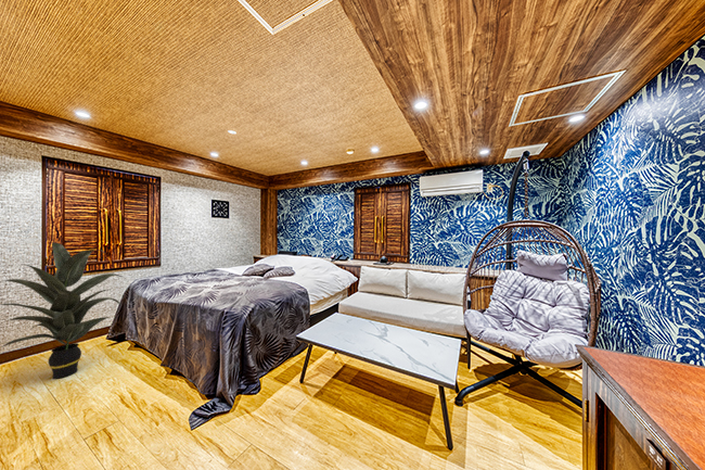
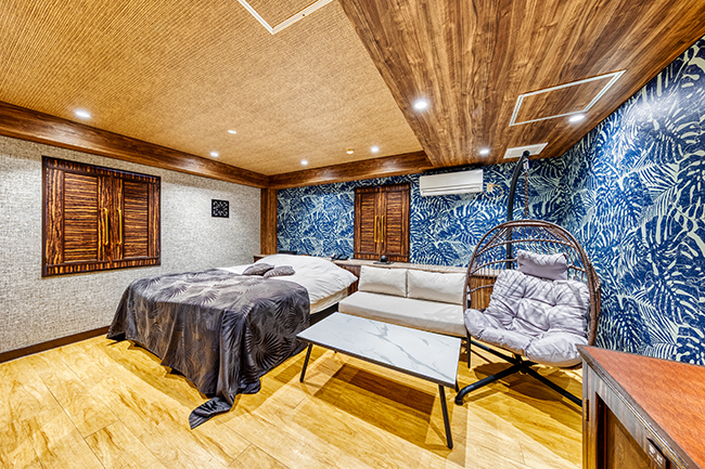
- indoor plant (66, 306)
